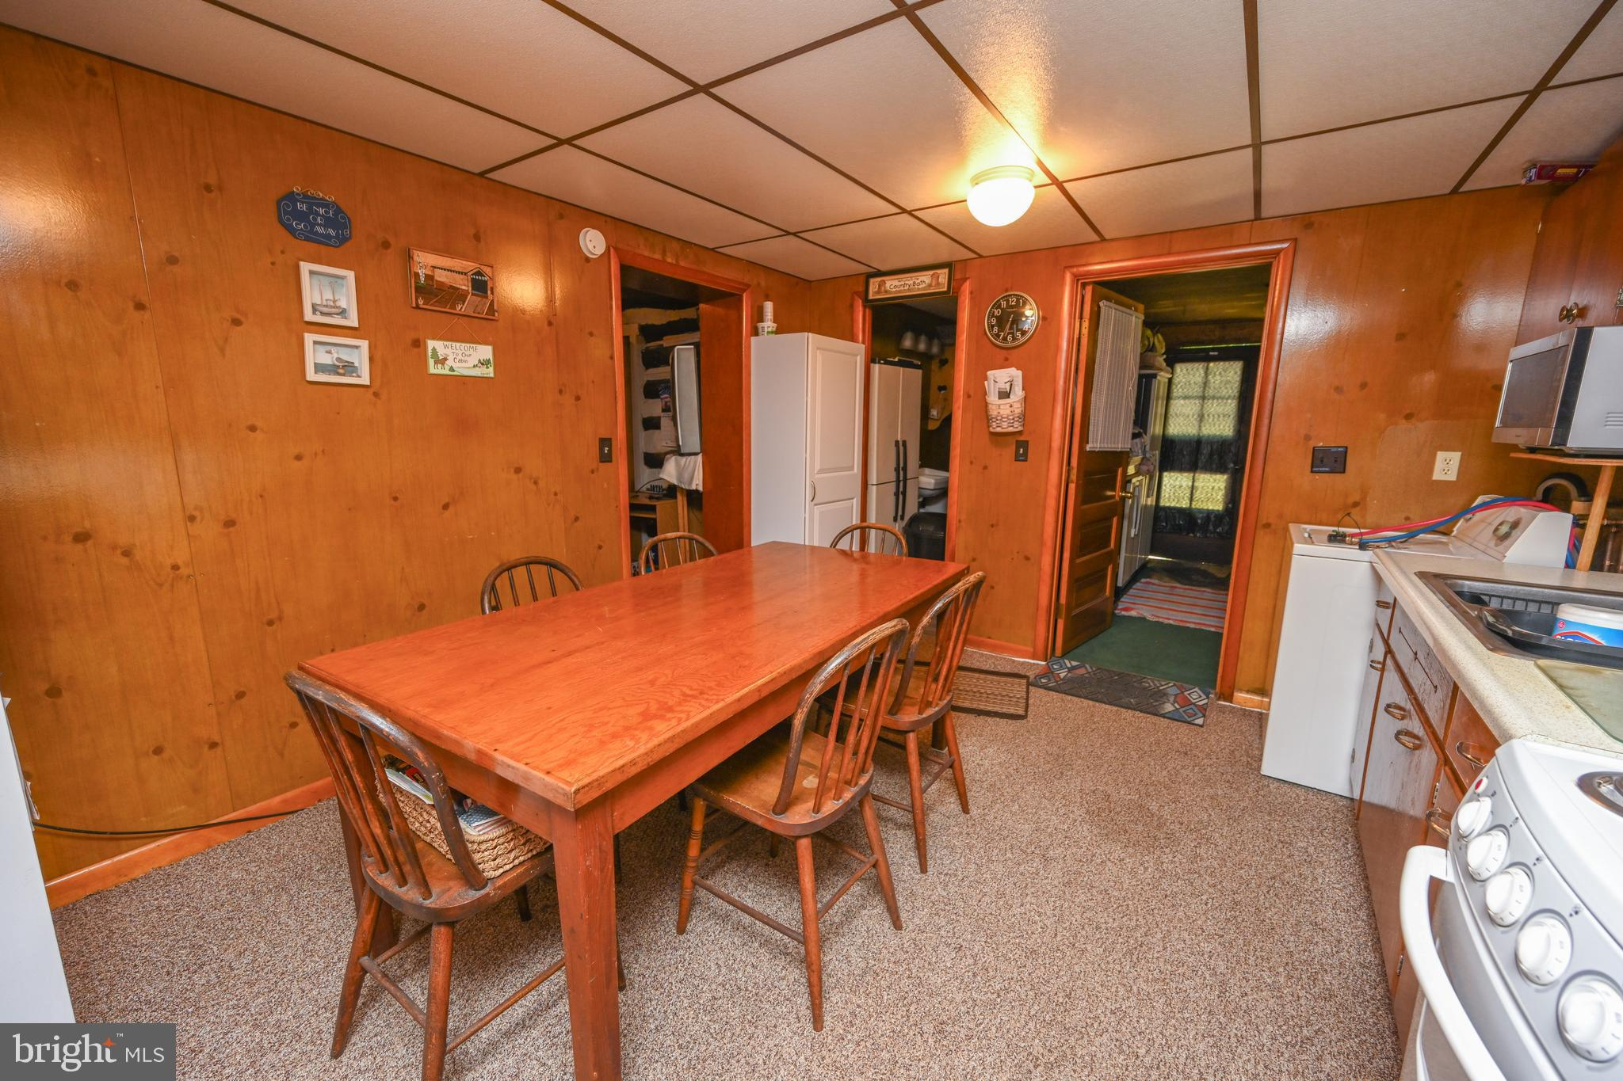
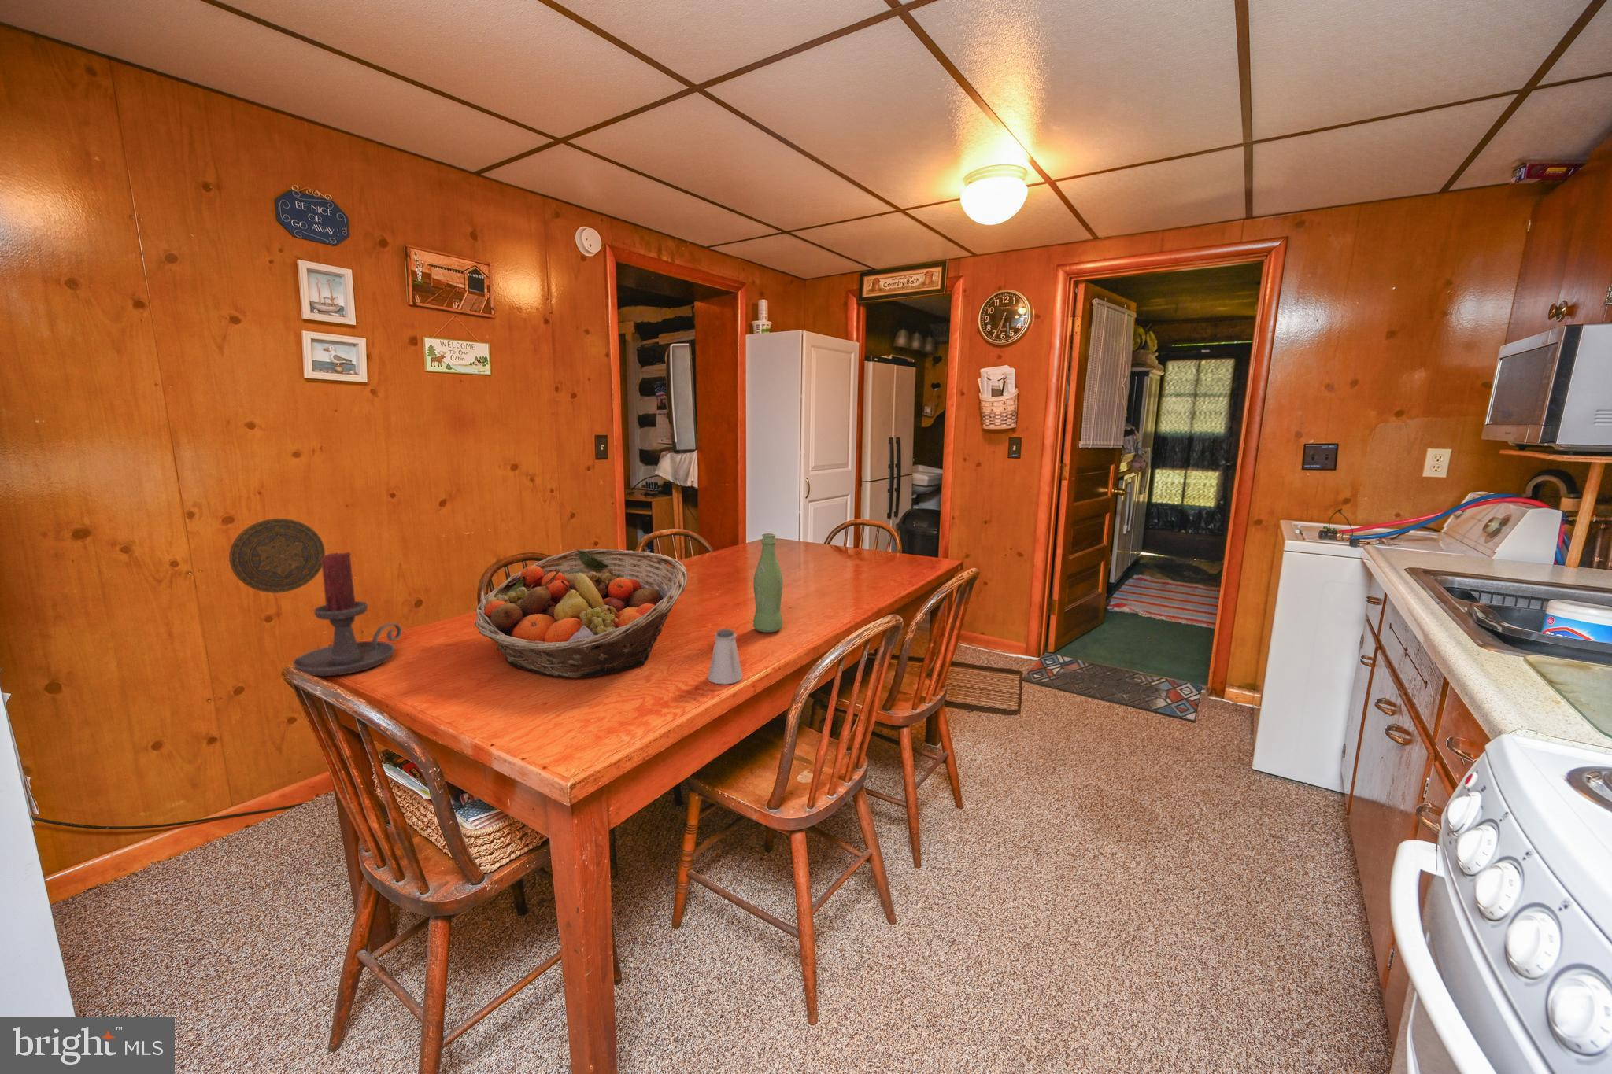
+ saltshaker (725, 653)
+ decorative plate (280, 555)
+ fruit basket (584, 608)
+ candle holder (352, 605)
+ bottle (768, 583)
